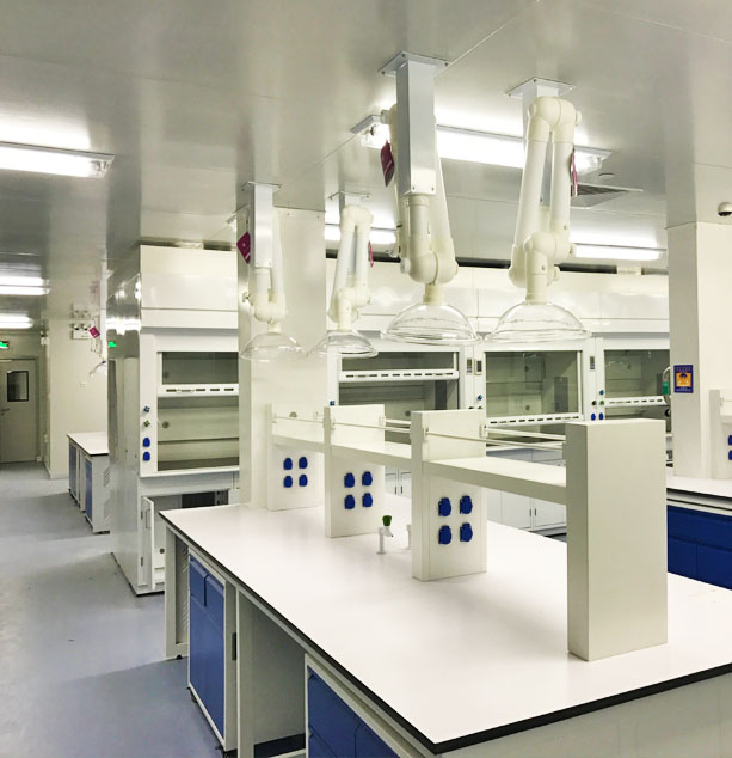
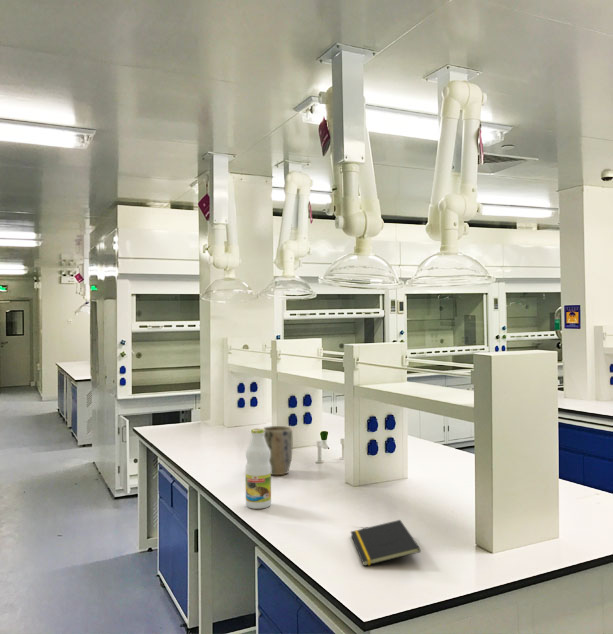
+ plant pot (277, 450)
+ notepad (383, 541)
+ bottle (258, 467)
